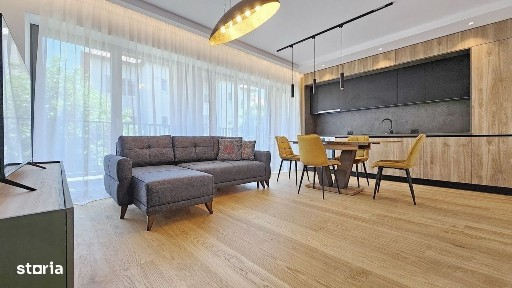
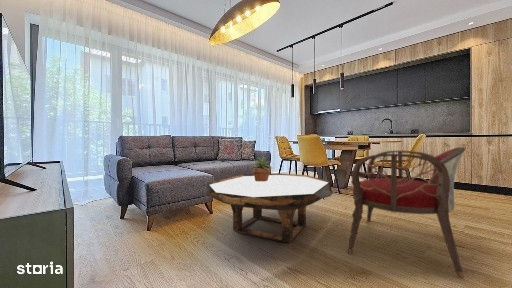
+ armchair (403, 195)
+ coffee table (270, 204)
+ potted plant (260, 168)
